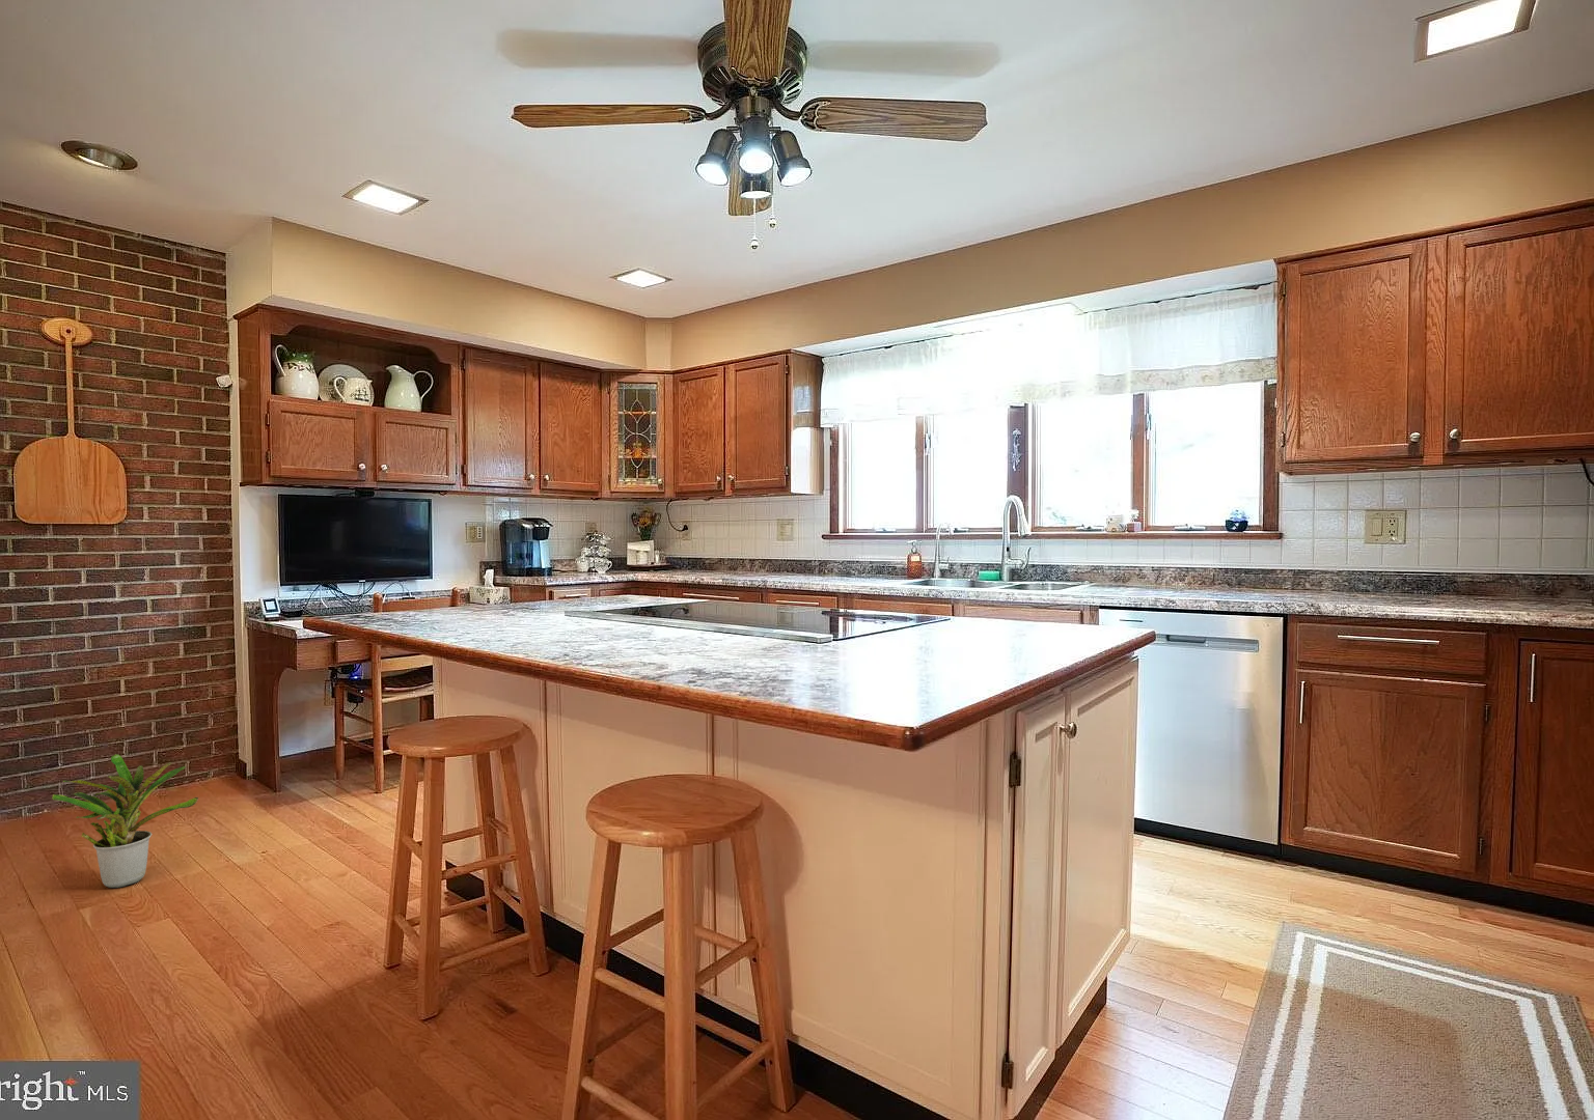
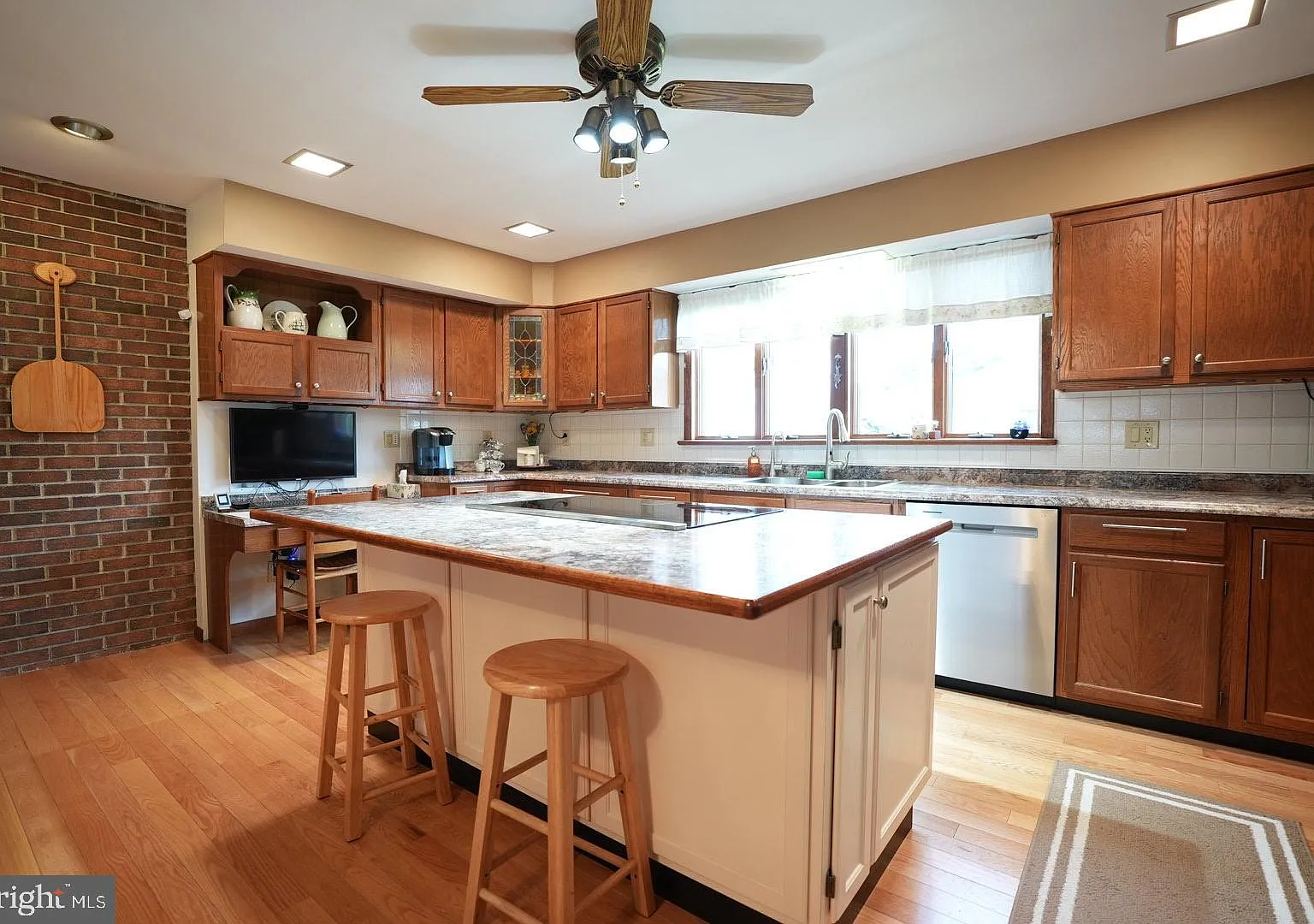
- potted plant (126, 819)
